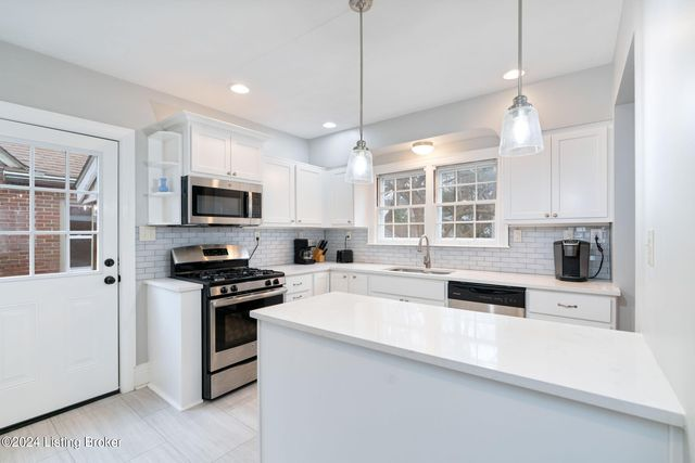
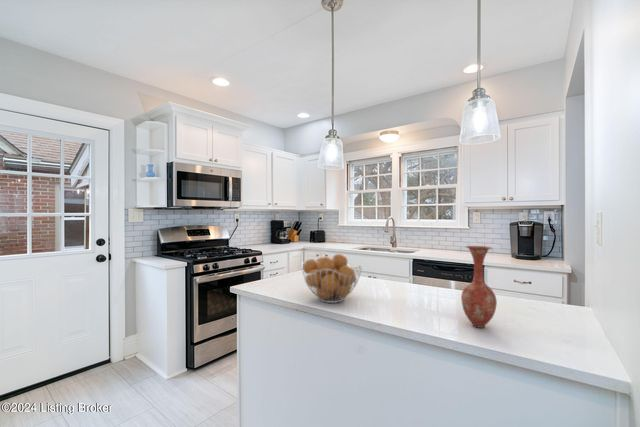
+ fruit basket (331, 277)
+ vase (478, 286)
